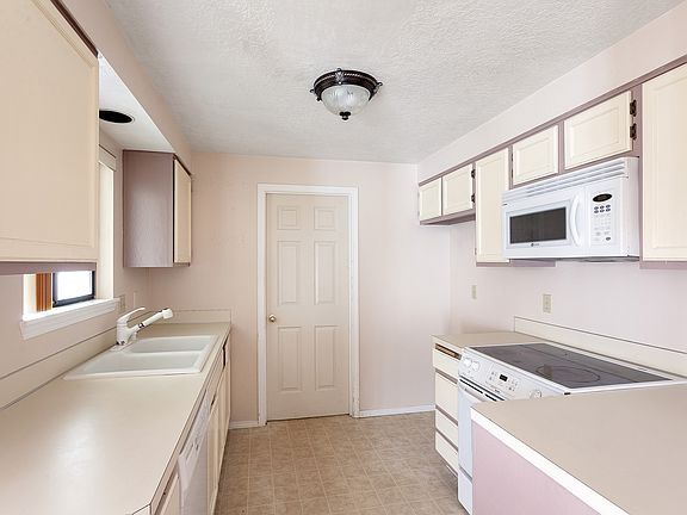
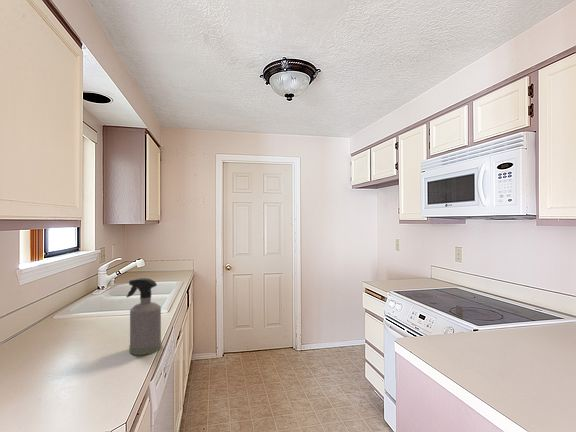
+ spray bottle (143, 313)
